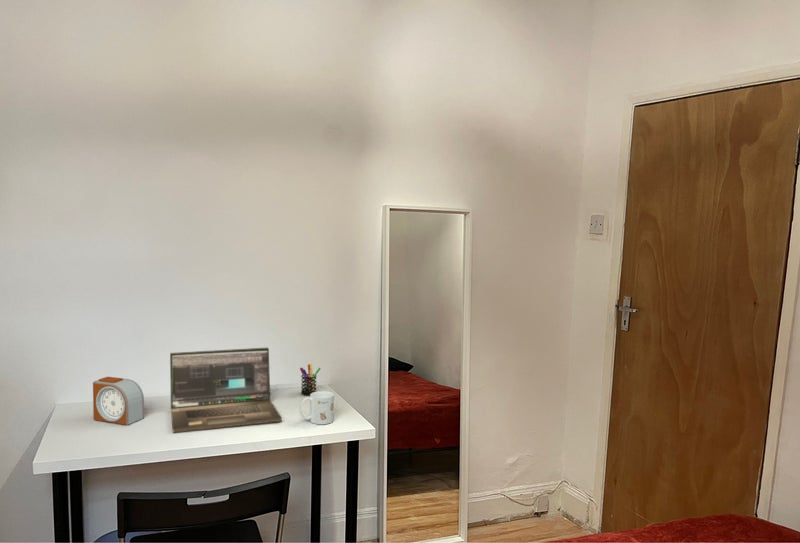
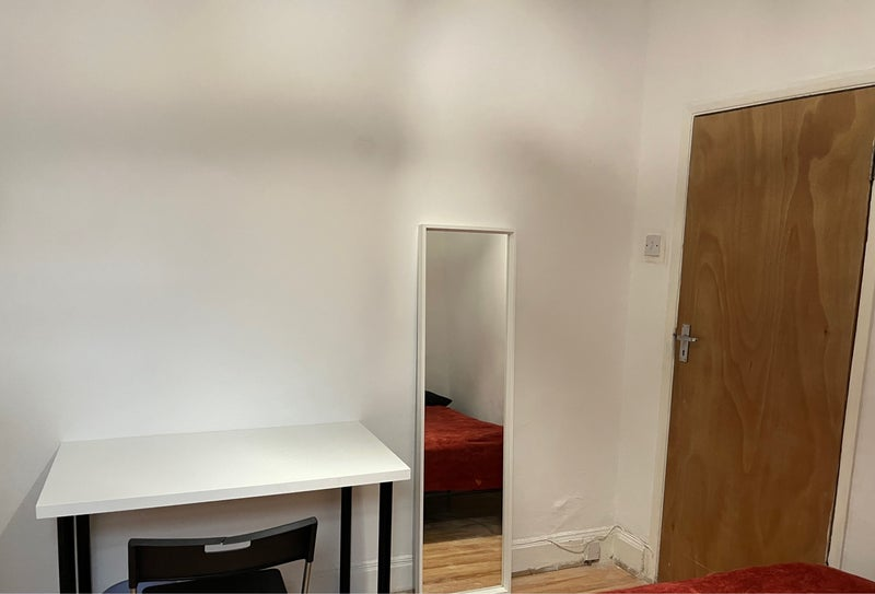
- pen holder (310, 378)
- laptop (224, 386)
- mug (316, 407)
- alarm clock (117, 399)
